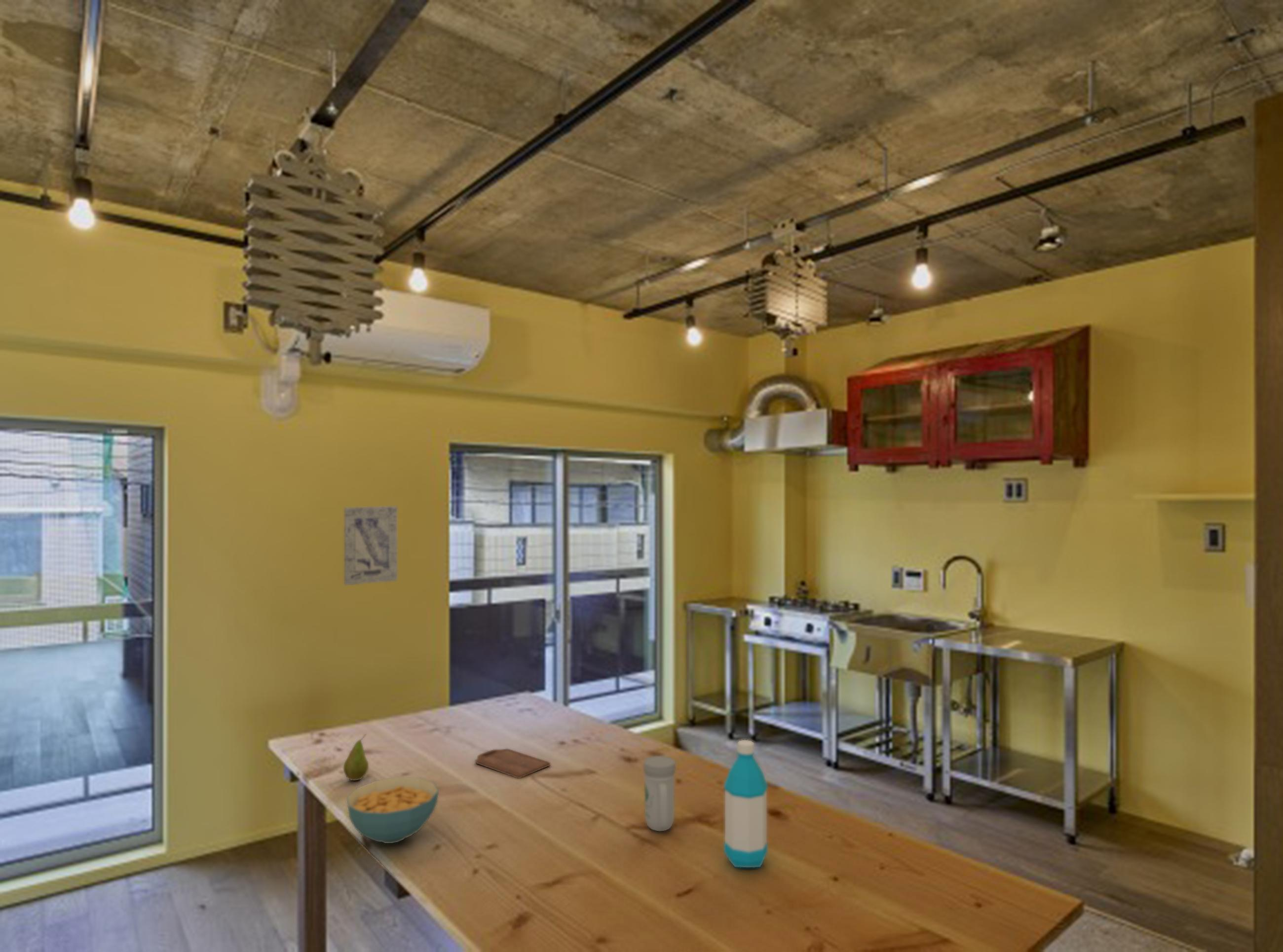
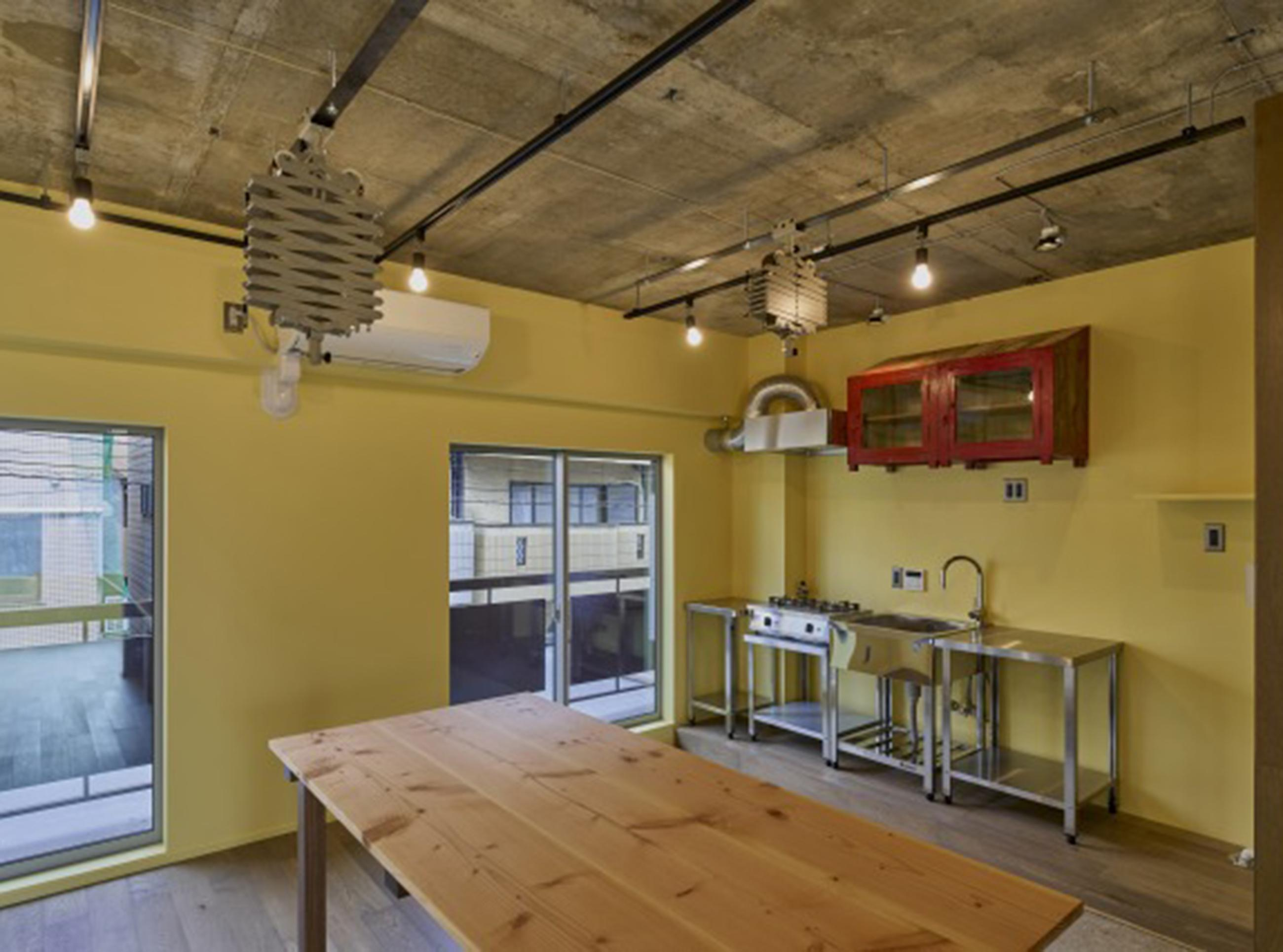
- cutting board (509, 762)
- mug (660, 796)
- fruit (356, 757)
- wall art (371, 545)
- water bottle (746, 802)
- cereal bowl (393, 815)
